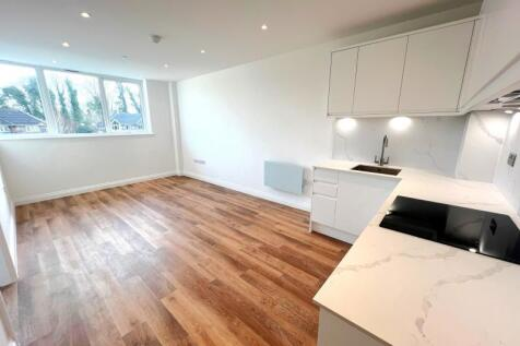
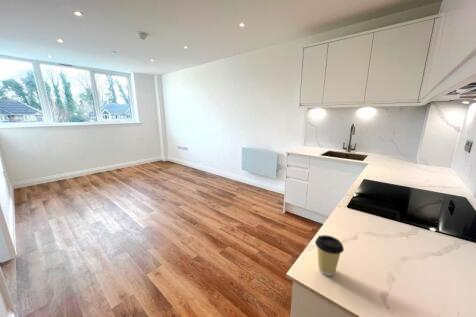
+ coffee cup (328, 255)
